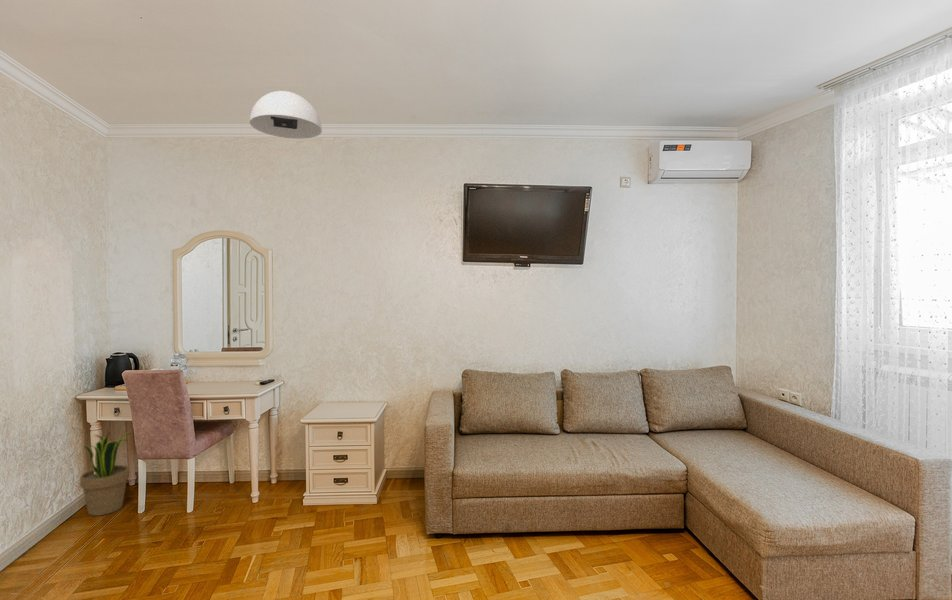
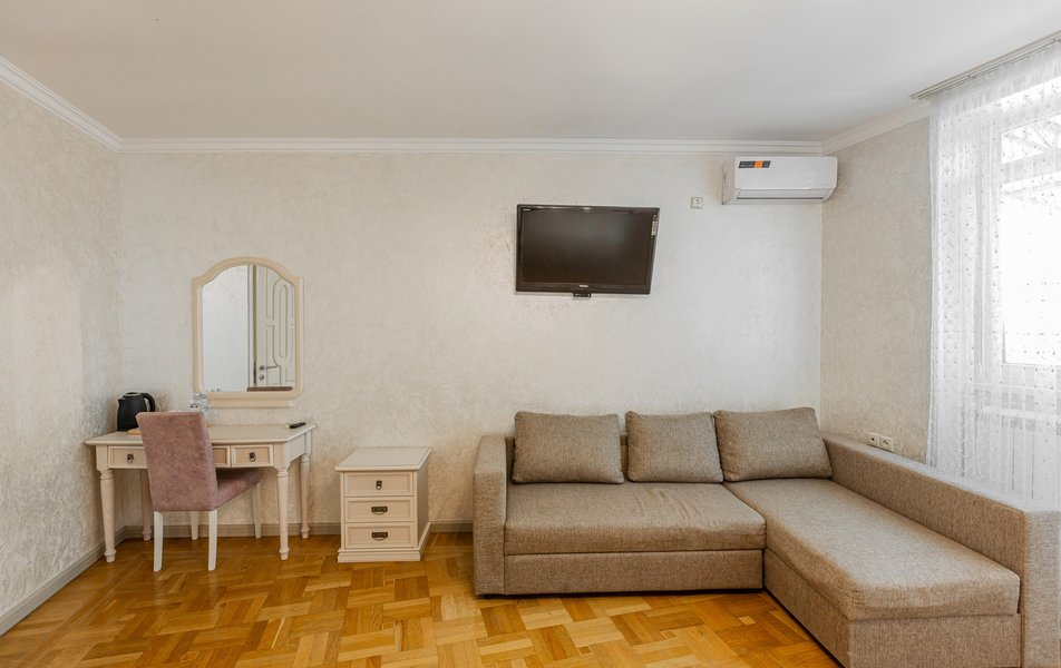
- potted plant (109, 469)
- ceiling light (286, 110)
